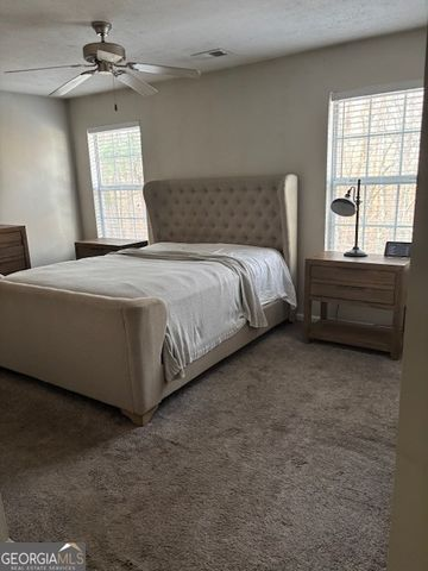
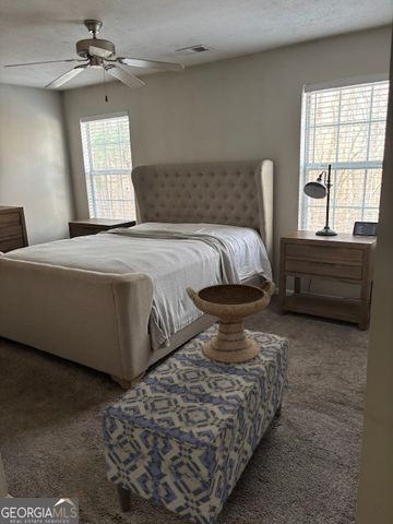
+ decorative bowl (230, 317)
+ bench (212, 412)
